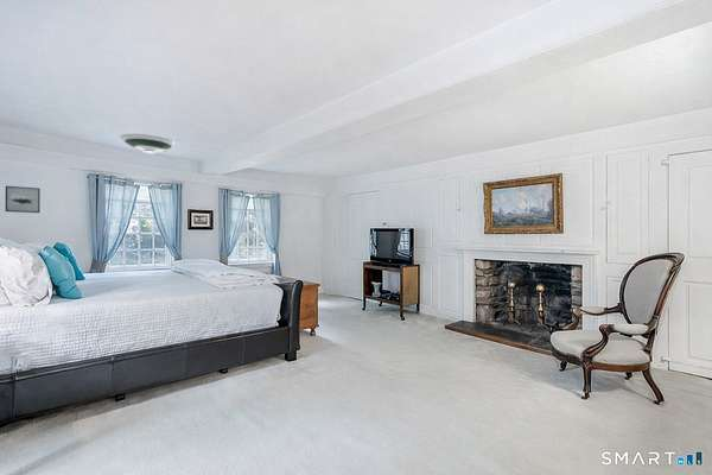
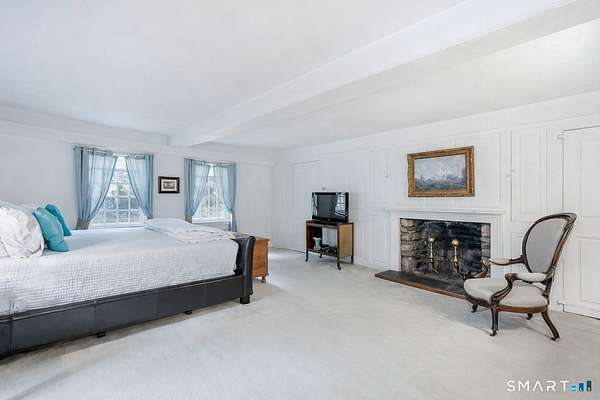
- wall art (23, 200)
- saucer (148, 146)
